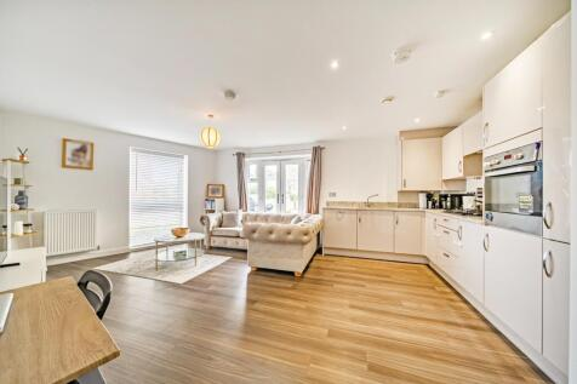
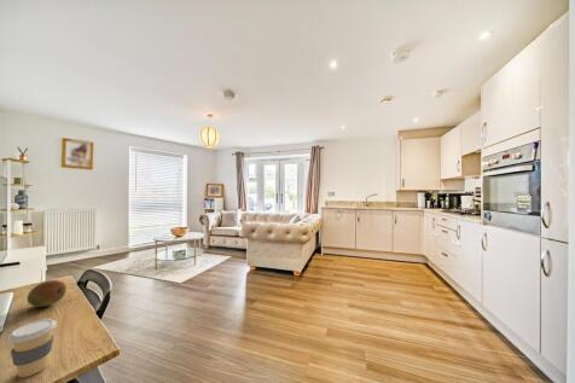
+ fruit (45, 292)
+ coffee cup (33, 348)
